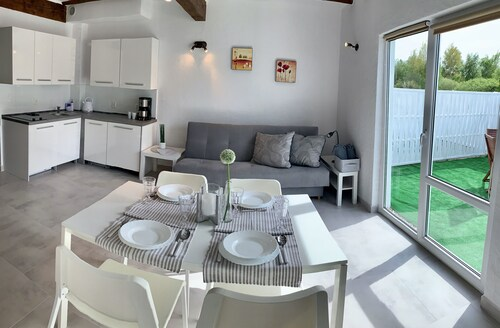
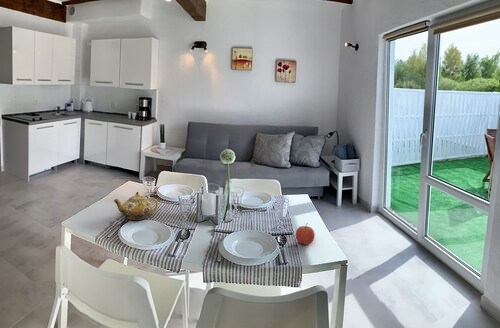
+ apple (305, 232)
+ teapot (136, 205)
